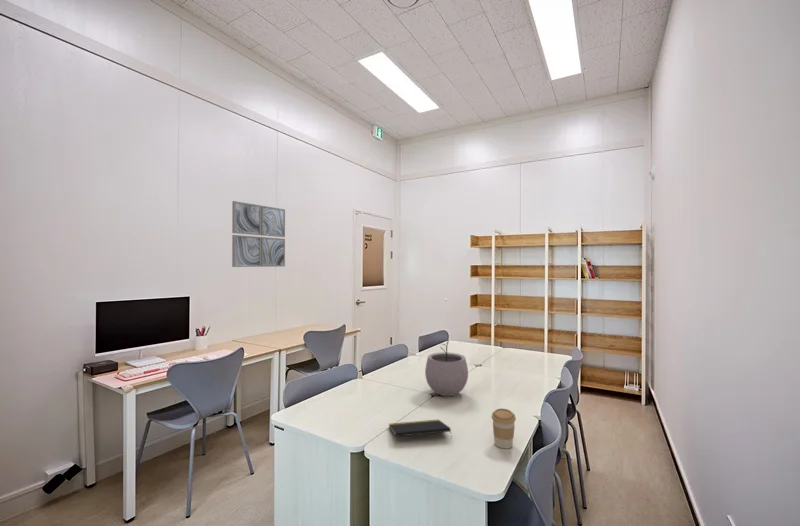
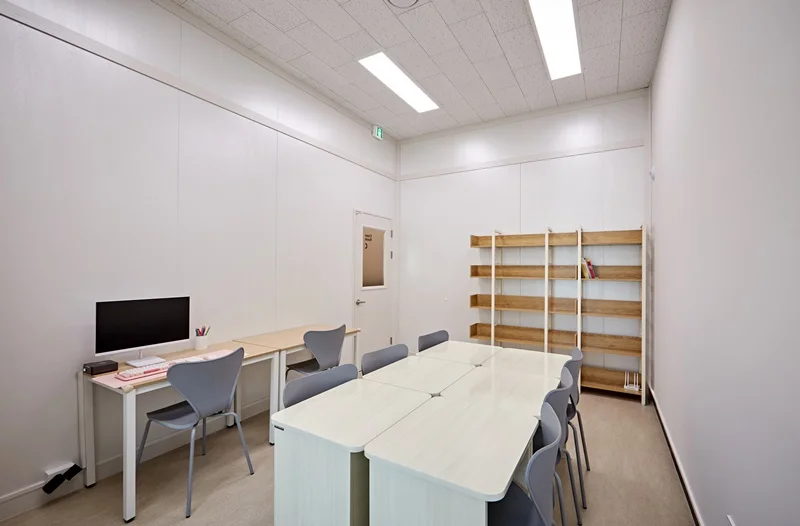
- wall art (260, 237)
- notepad (418, 427)
- plant pot (446, 367)
- coffee cup (503, 427)
